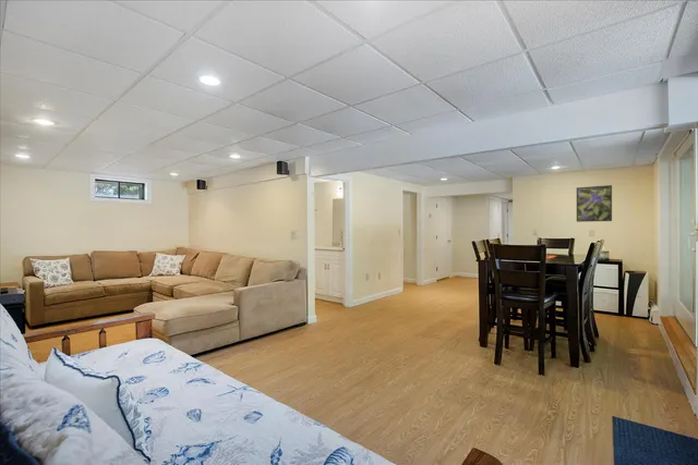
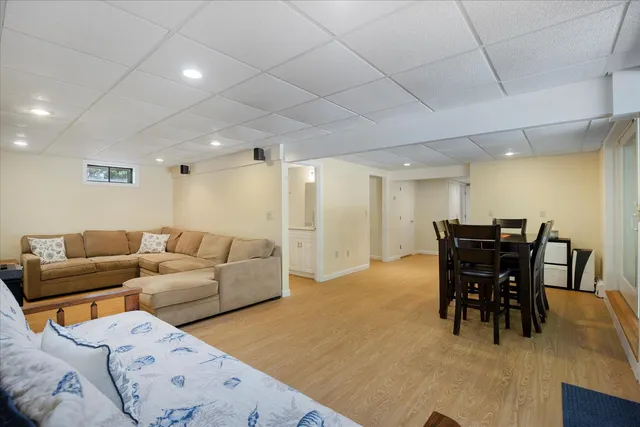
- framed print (593, 204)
